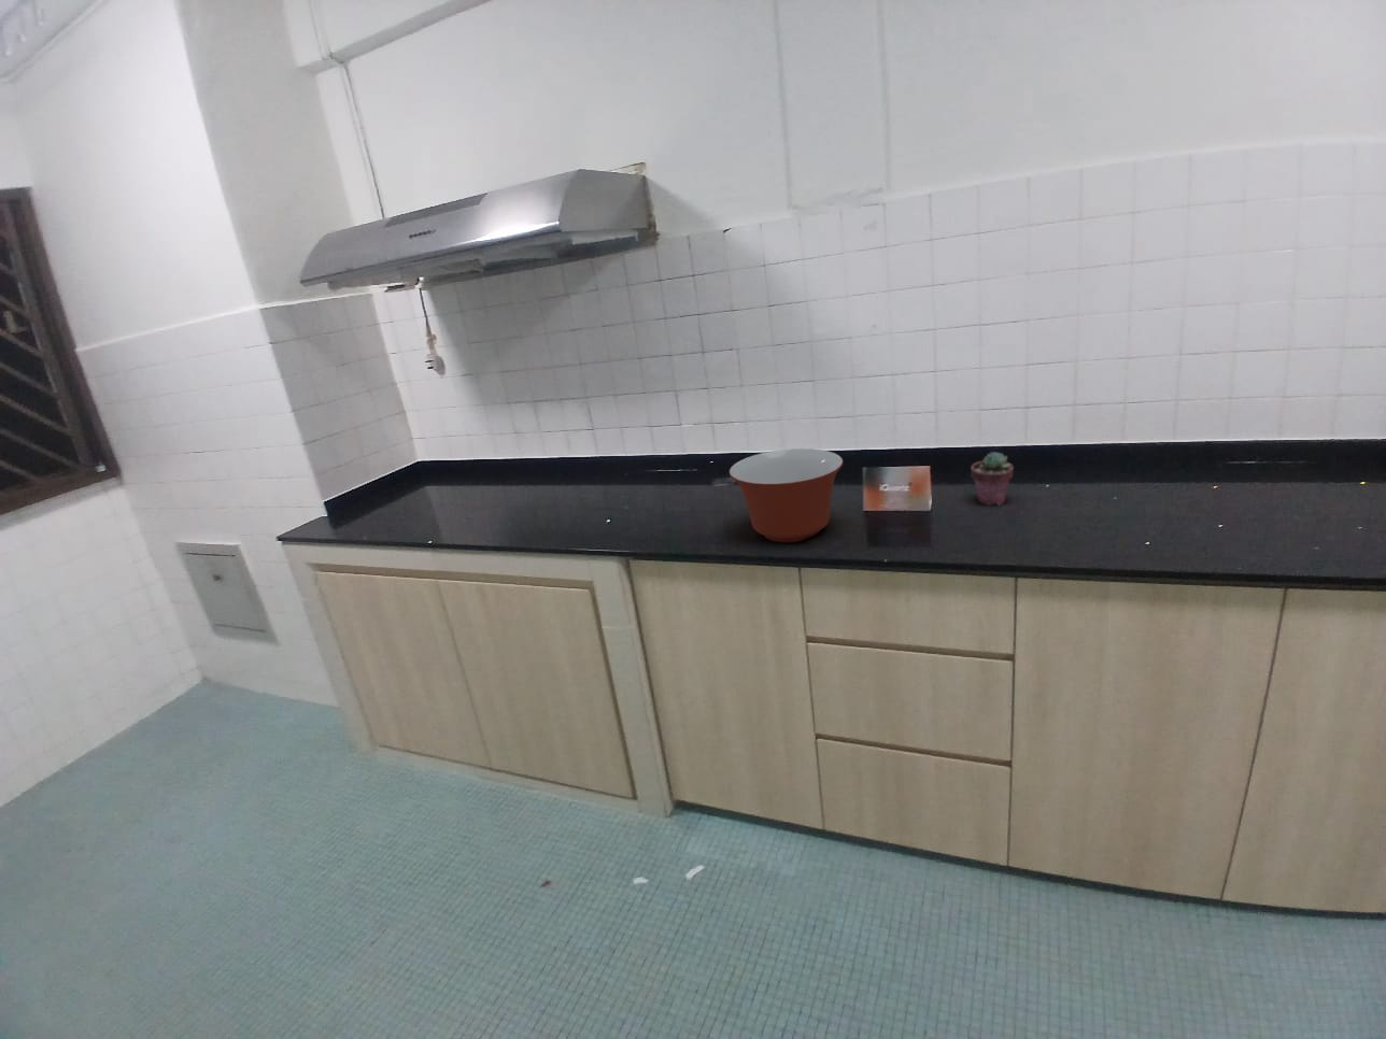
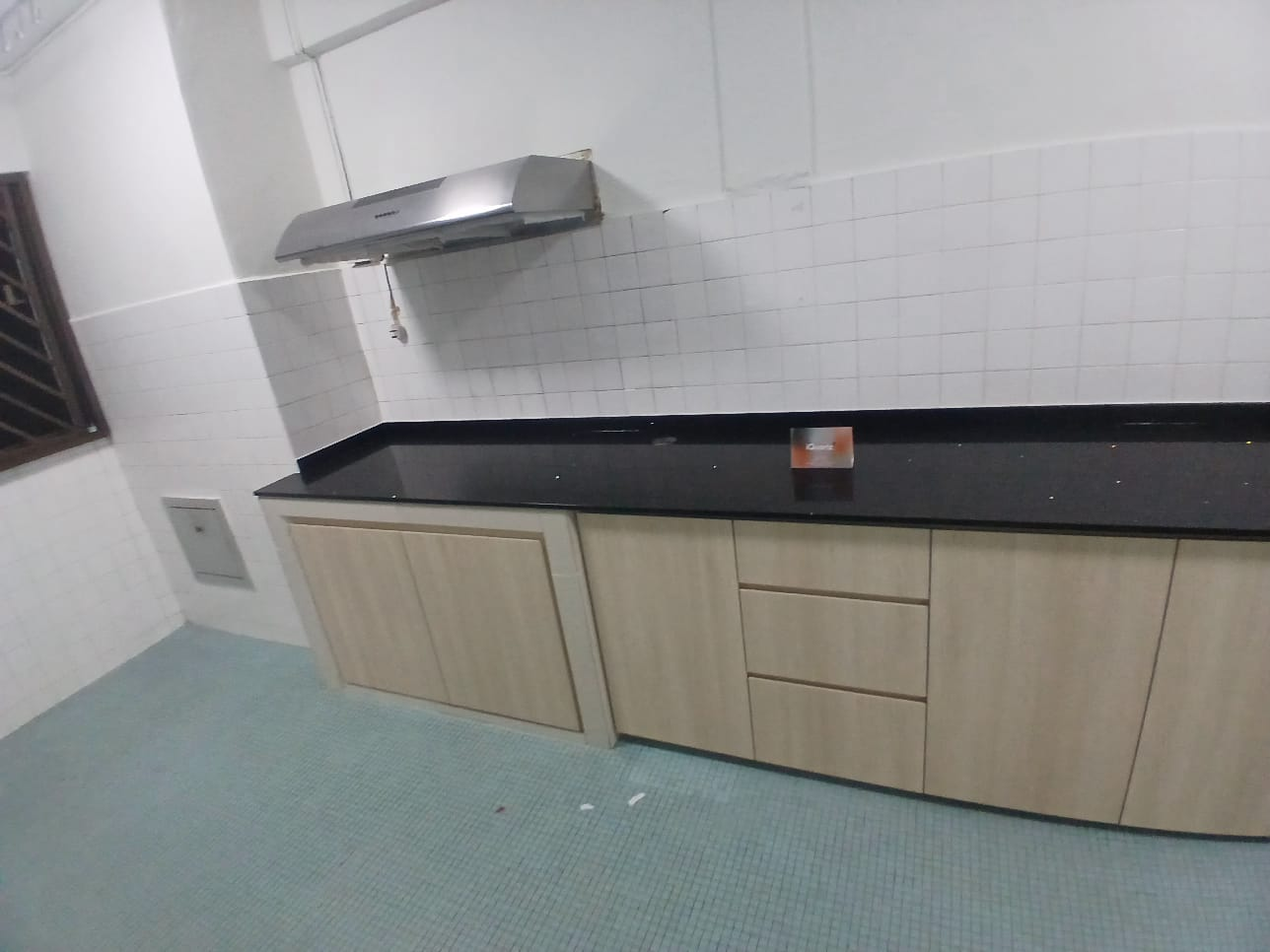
- mixing bowl (788, 498)
- potted succulent (991, 477)
